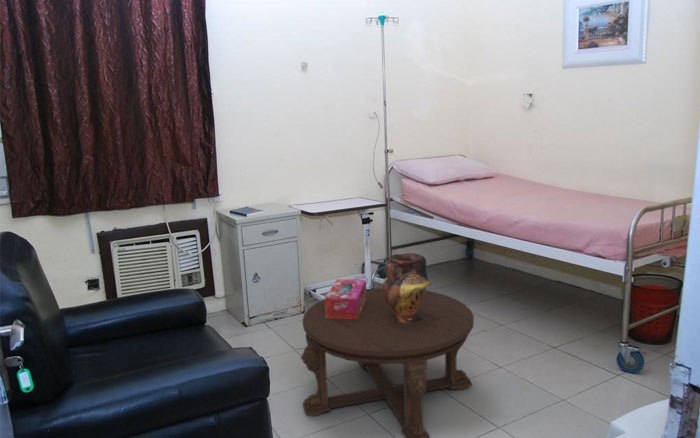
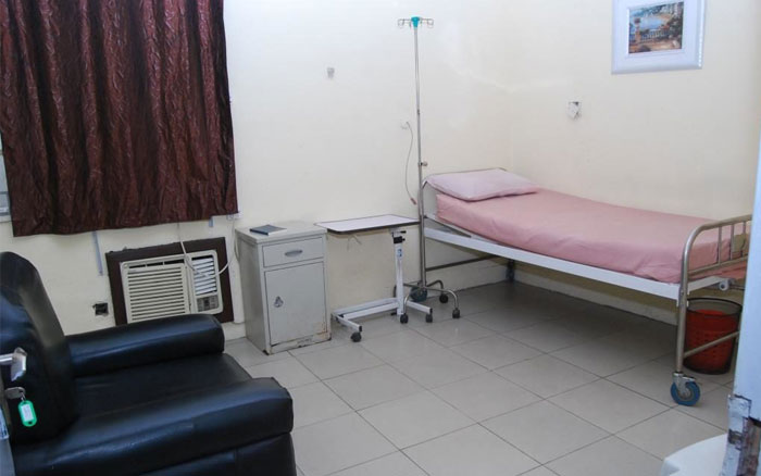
- tissue box (346, 298)
- vase (407, 287)
- coffee table (388, 357)
